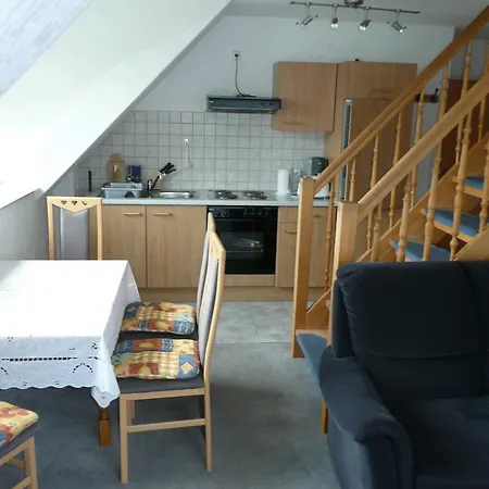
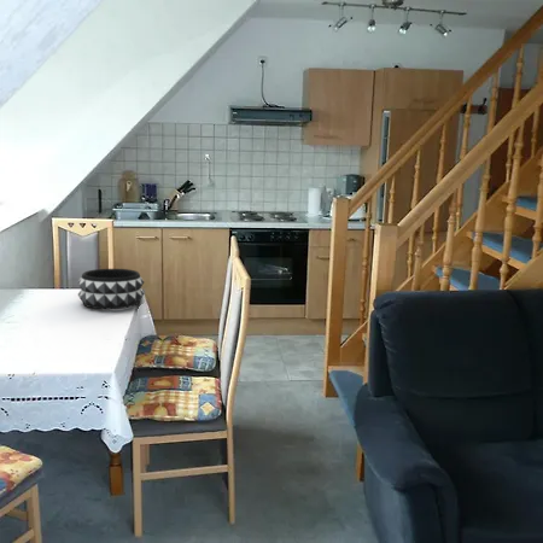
+ decorative bowl (111, 287)
